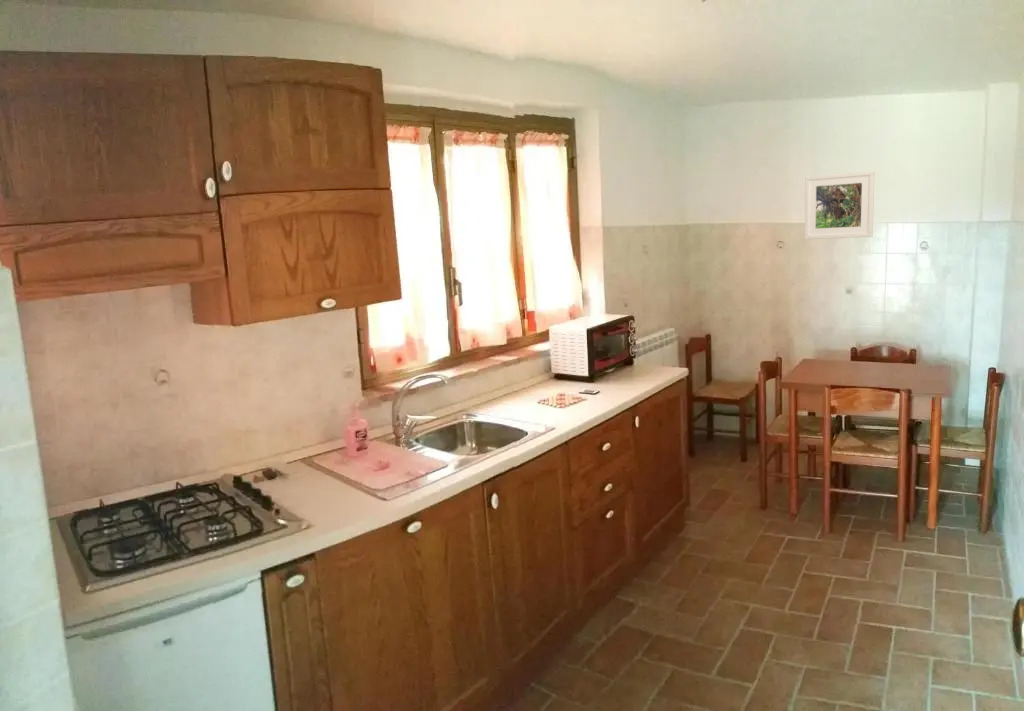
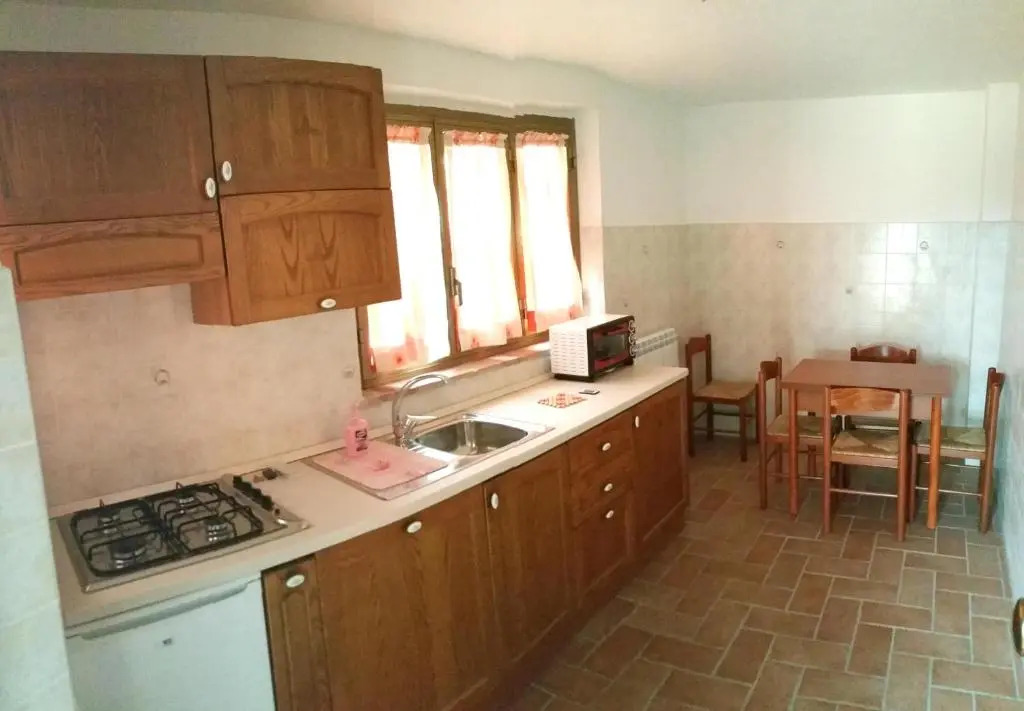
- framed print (838, 206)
